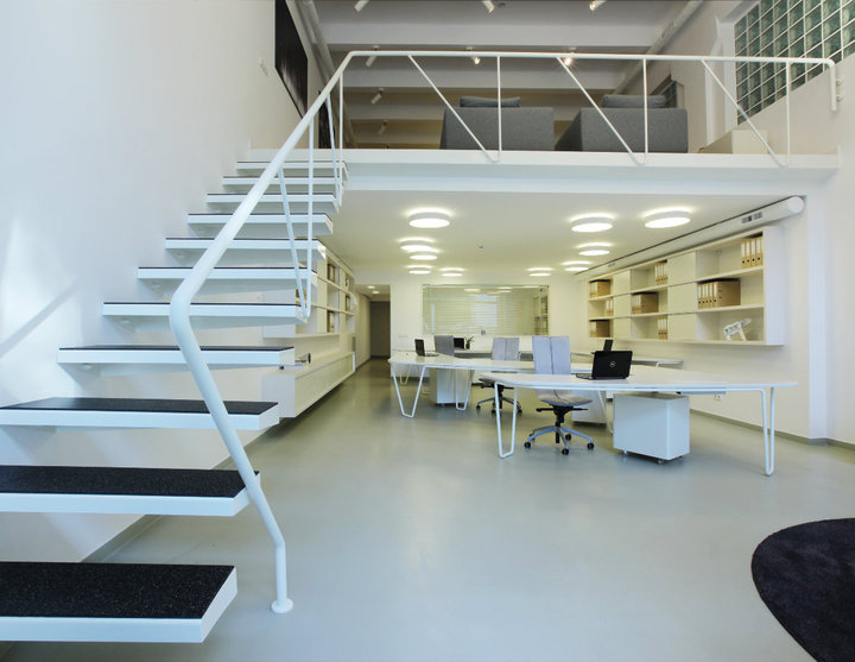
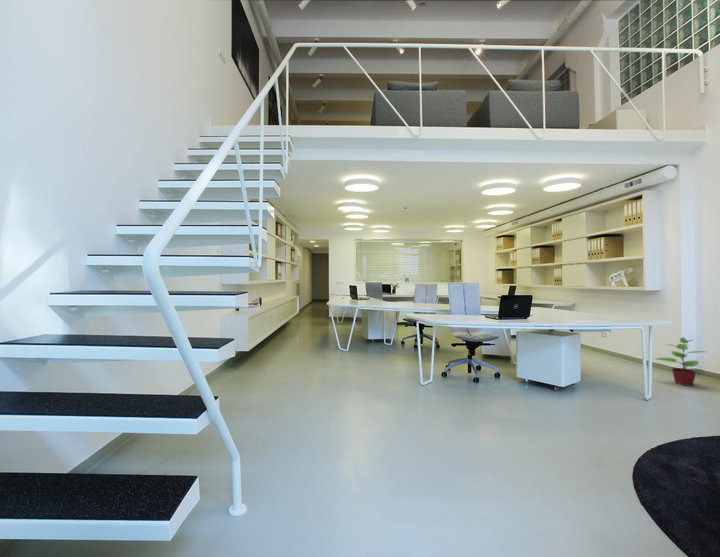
+ potted plant (683, 360)
